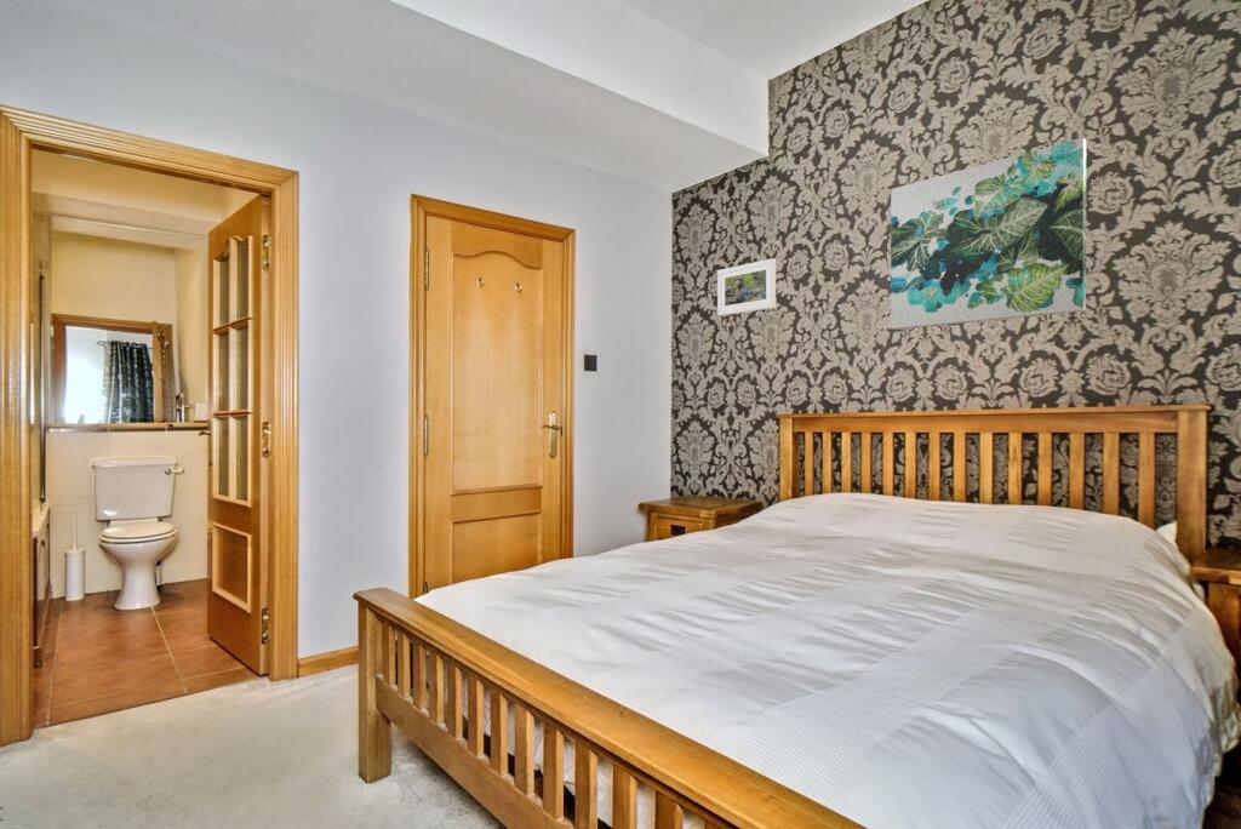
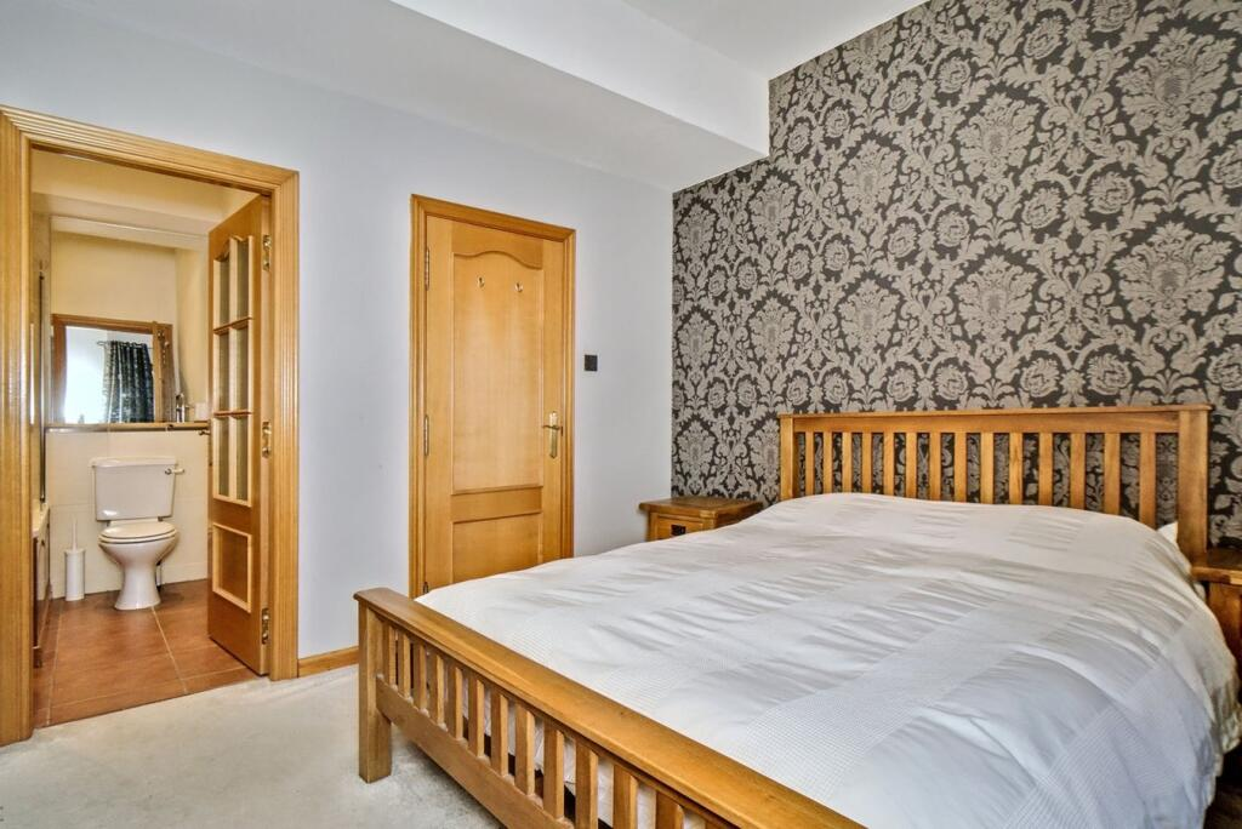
- wall art (978, 244)
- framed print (745, 287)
